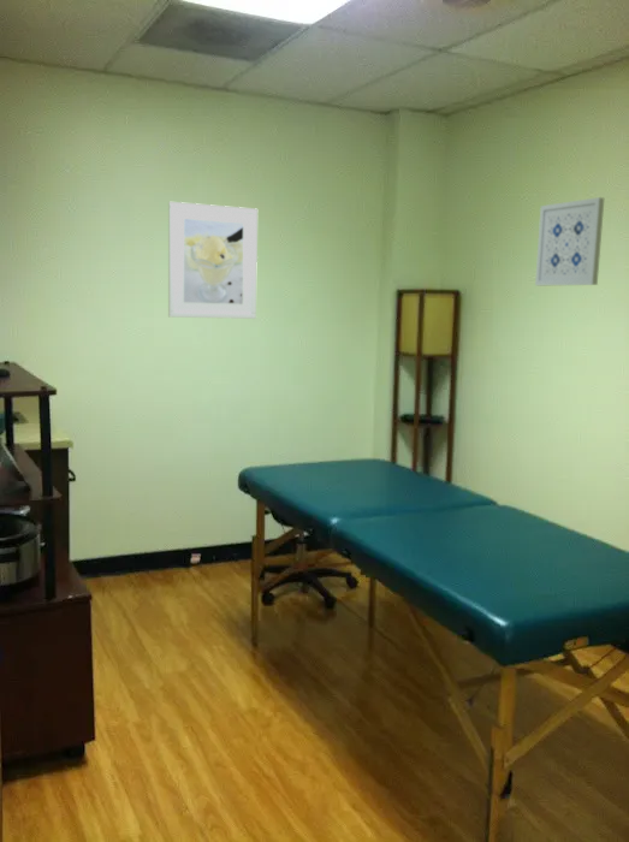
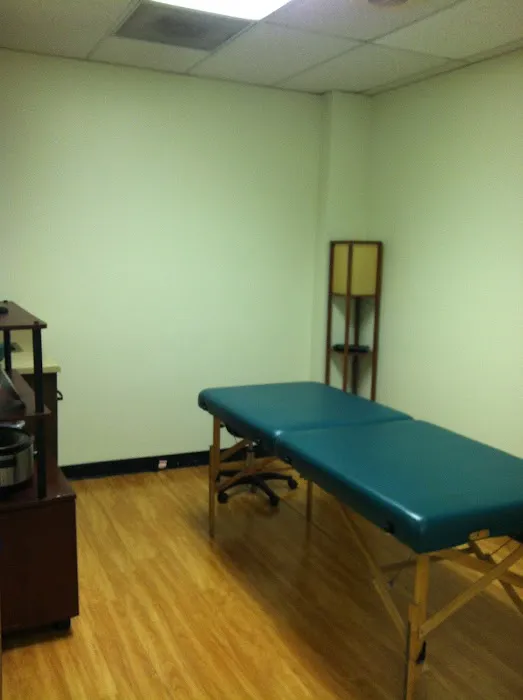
- wall art (568, 243)
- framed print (213, 262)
